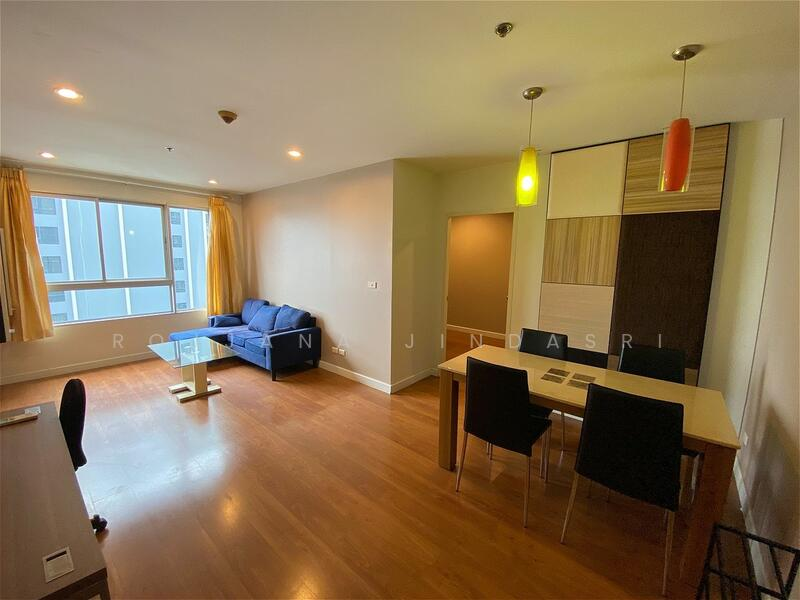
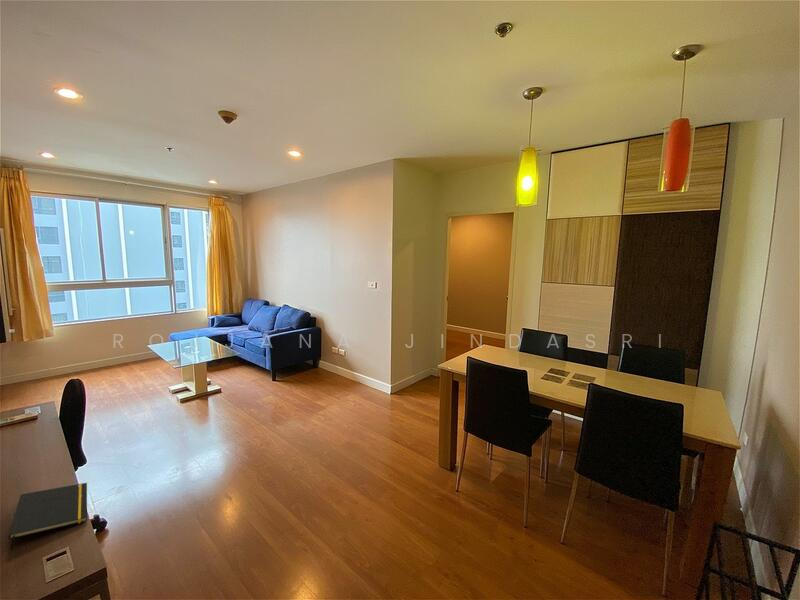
+ notepad (52, 507)
